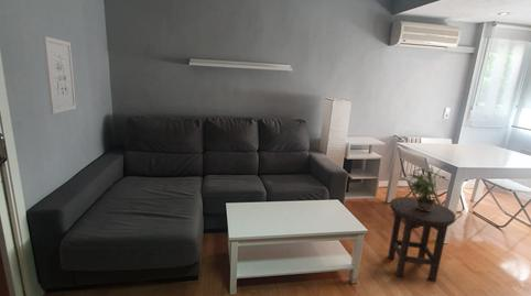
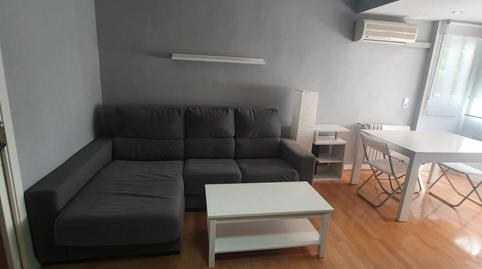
- stool (415, 242)
- wall art (61, 76)
- potted plant (424, 186)
